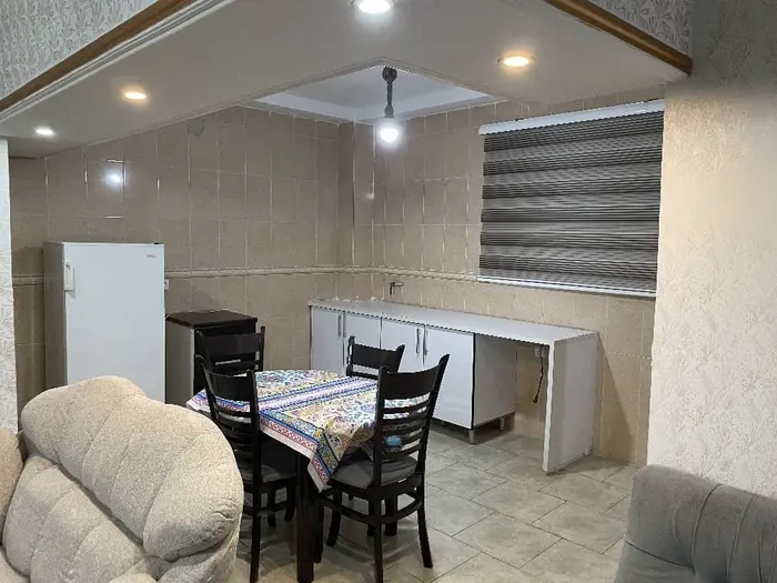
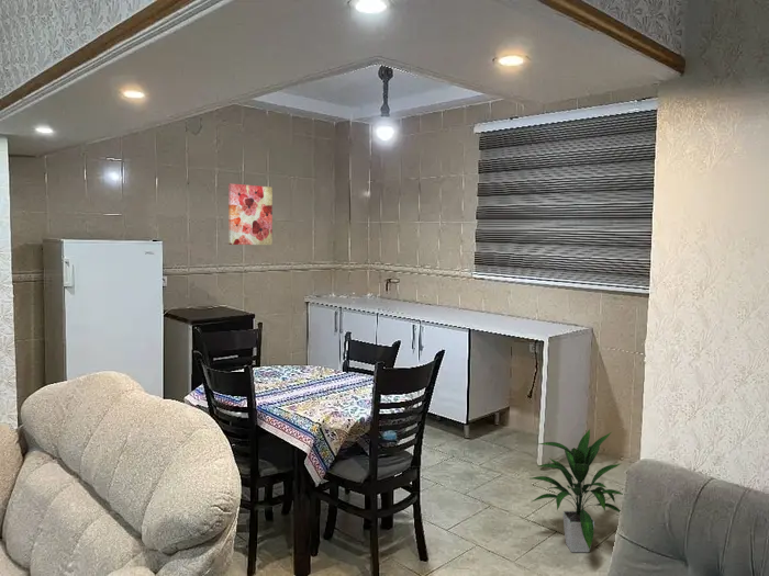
+ indoor plant (578, 490)
+ wall art (250, 215)
